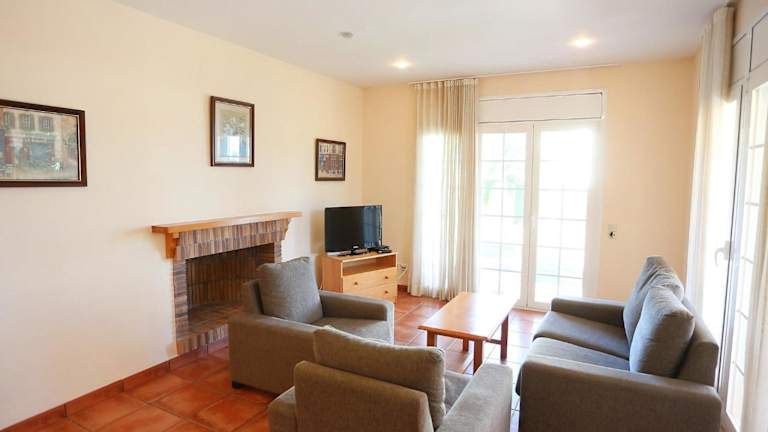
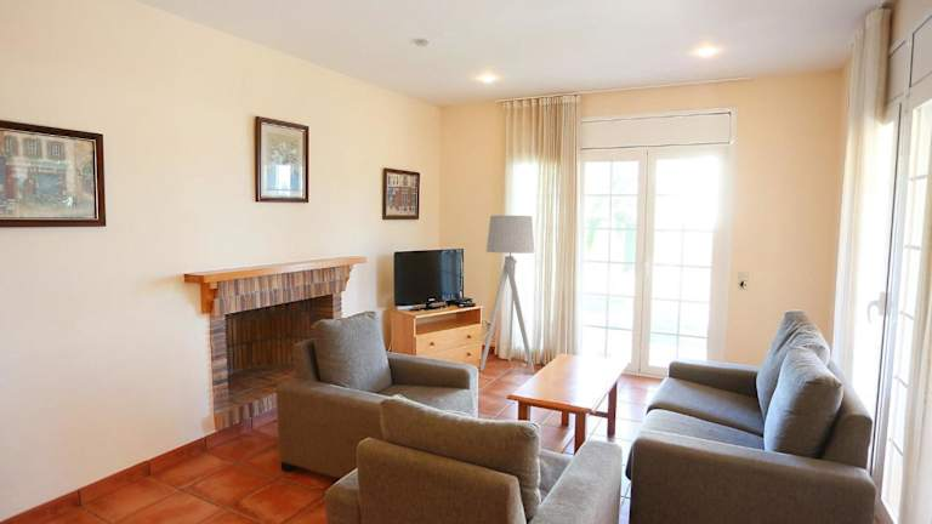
+ floor lamp (512, 292)
